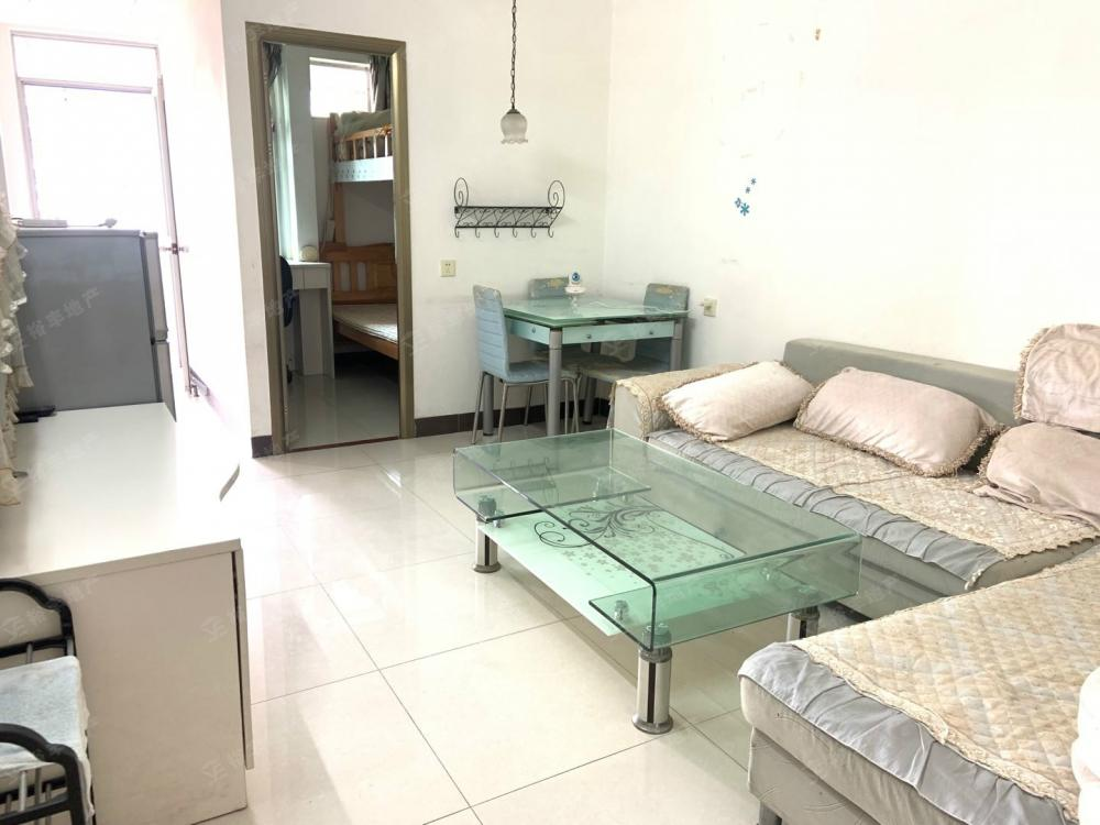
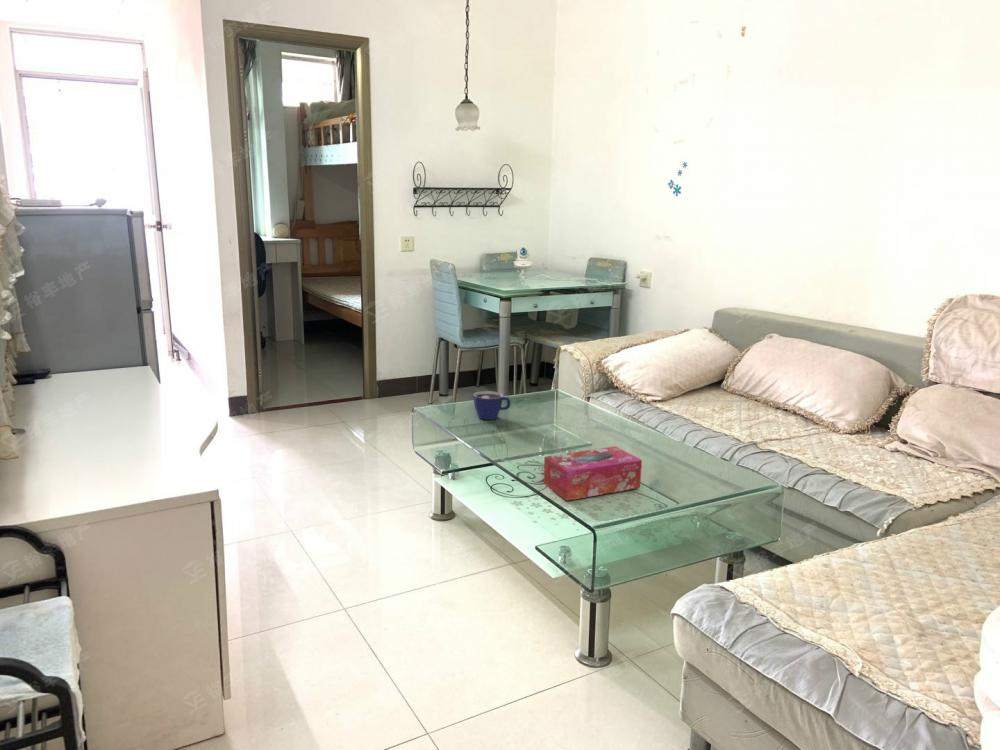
+ cup (492, 405)
+ tissue box (592, 472)
